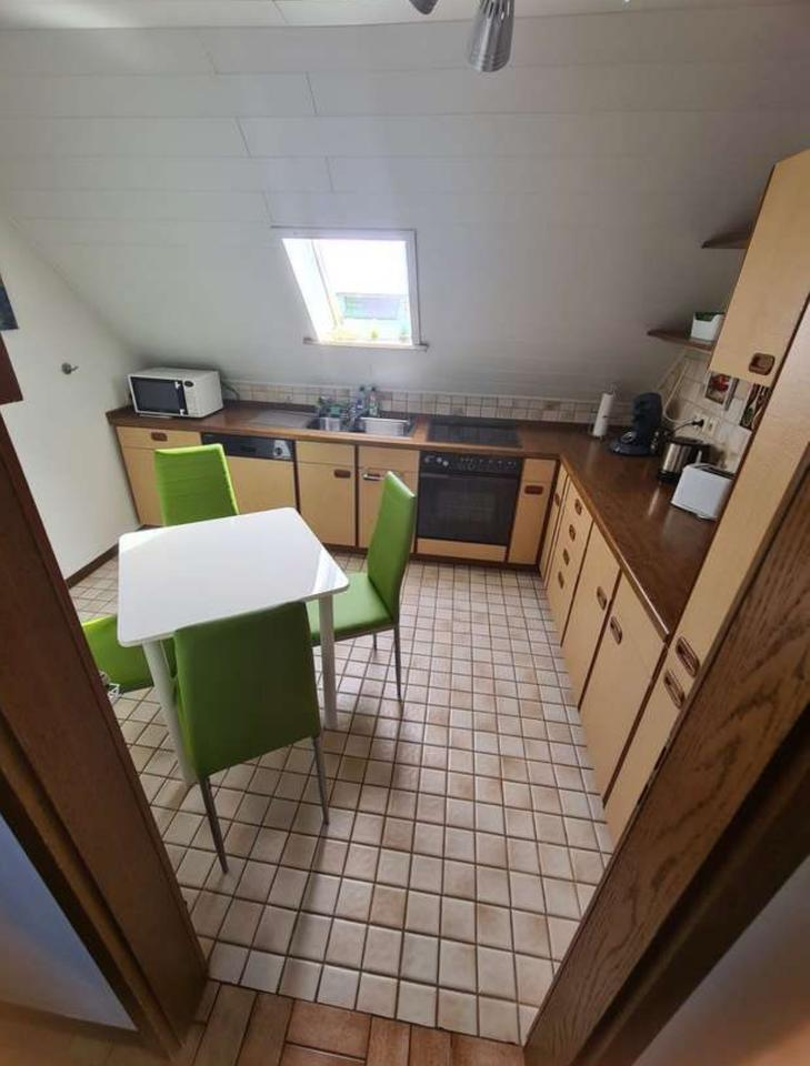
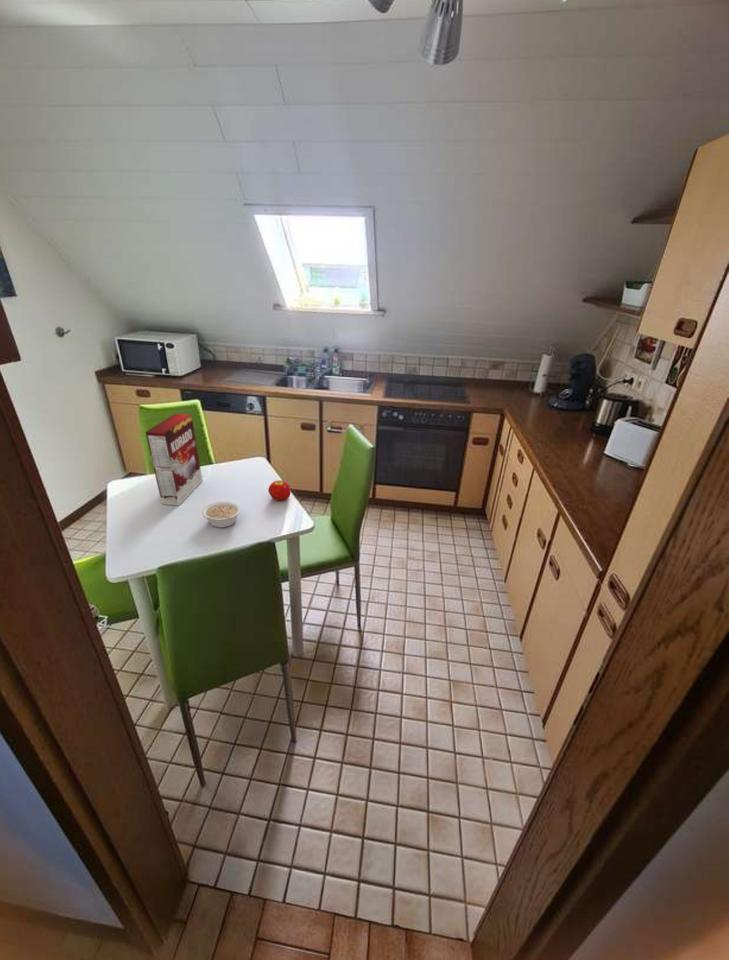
+ cereal box (176, 458)
+ legume (223, 514)
+ fruit (279, 489)
